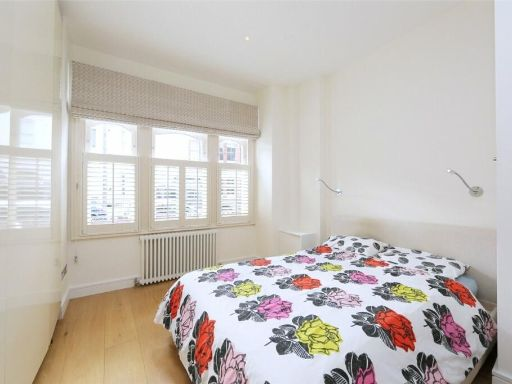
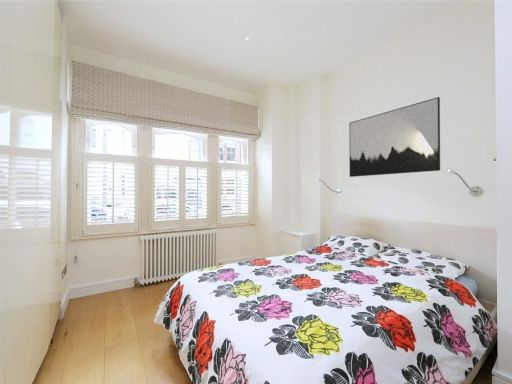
+ wall art (387, 143)
